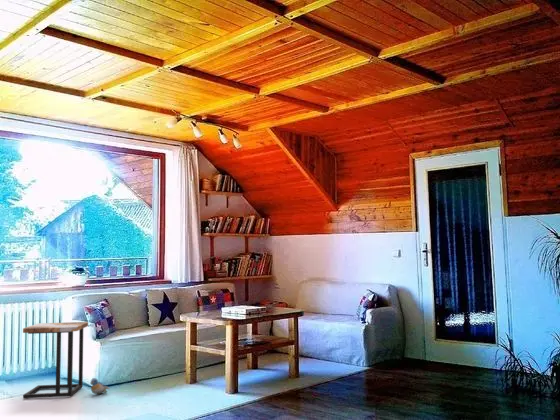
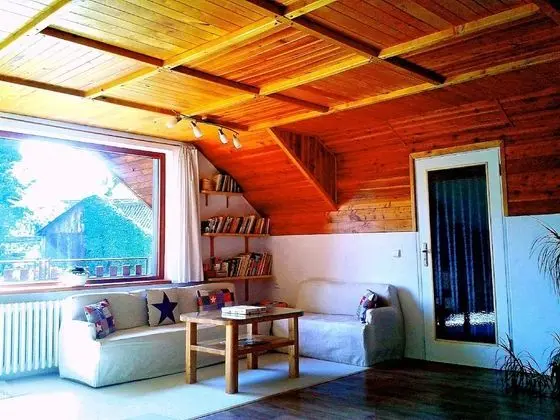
- plush toy (99, 385)
- side table (56, 358)
